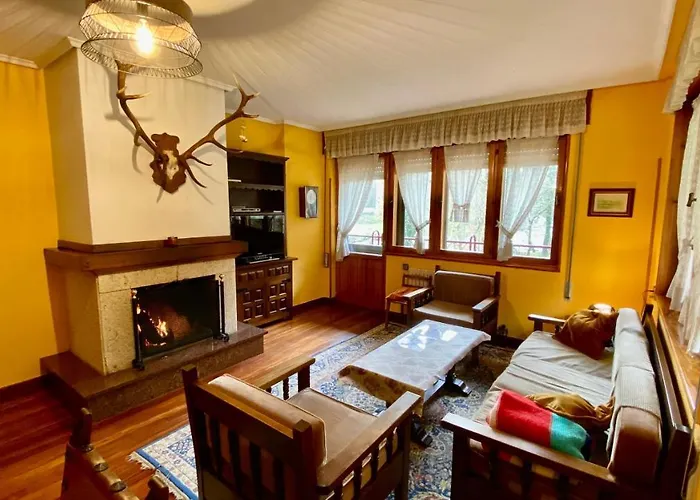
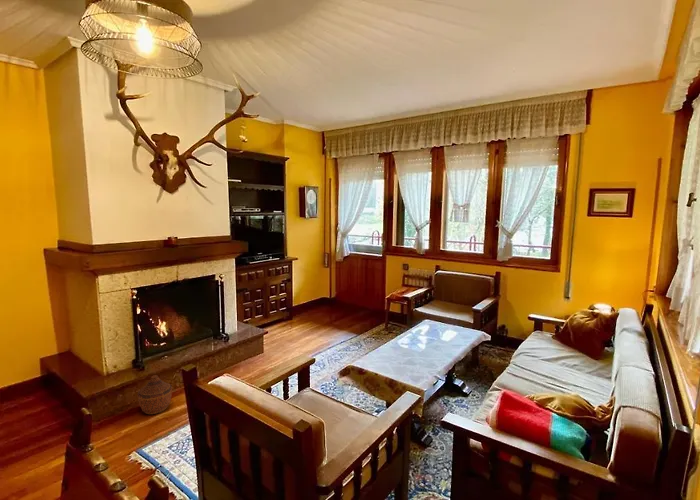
+ woven basket (155, 392)
